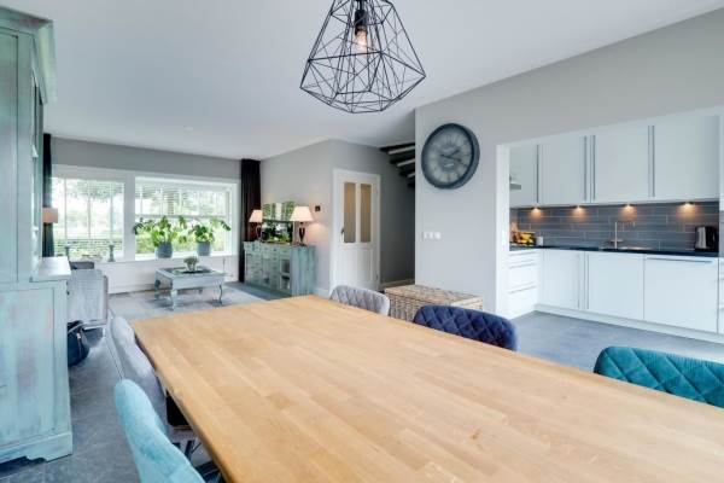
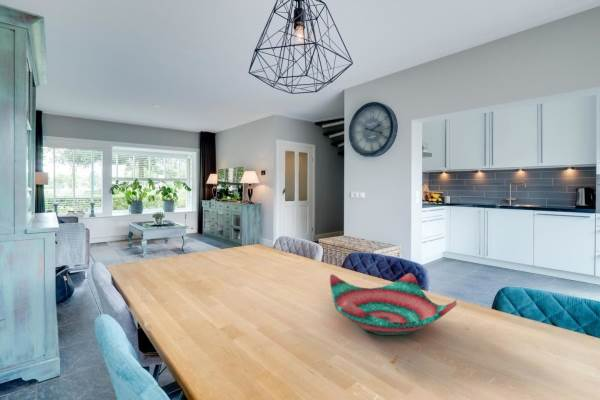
+ decorative bowl (384, 304)
